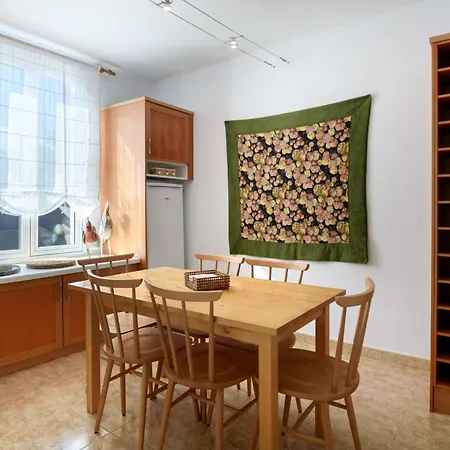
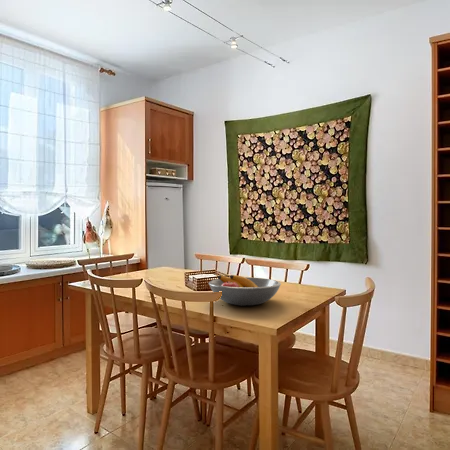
+ fruit bowl (244, 289)
